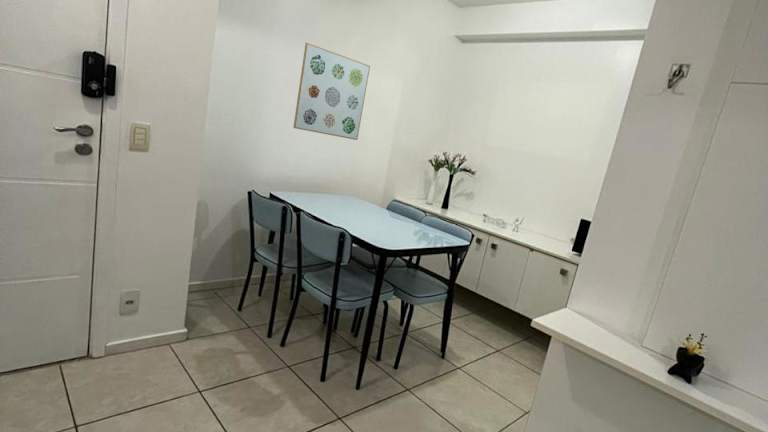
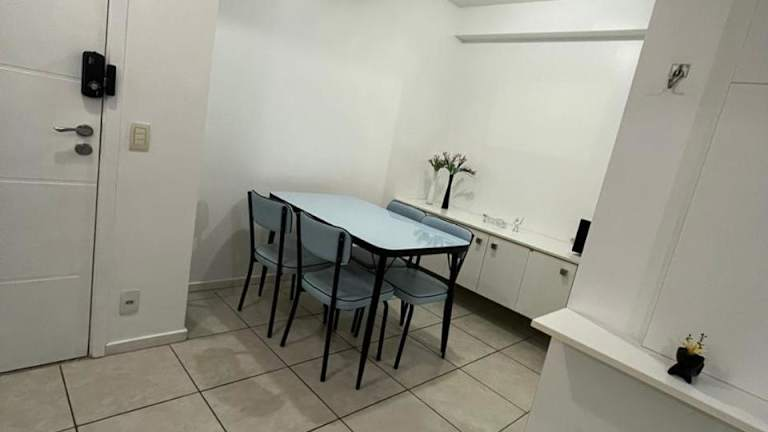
- wall art (333, 95)
